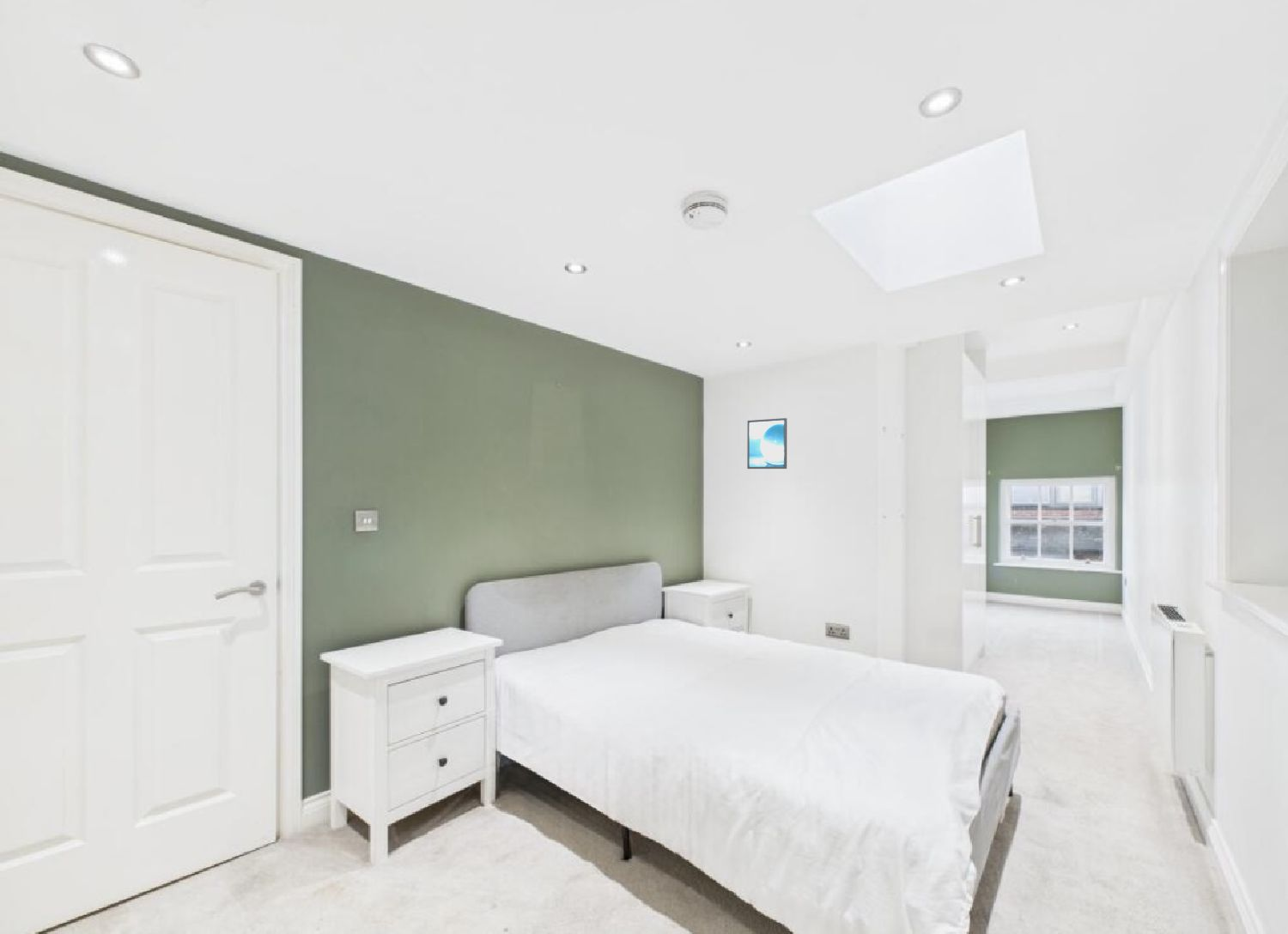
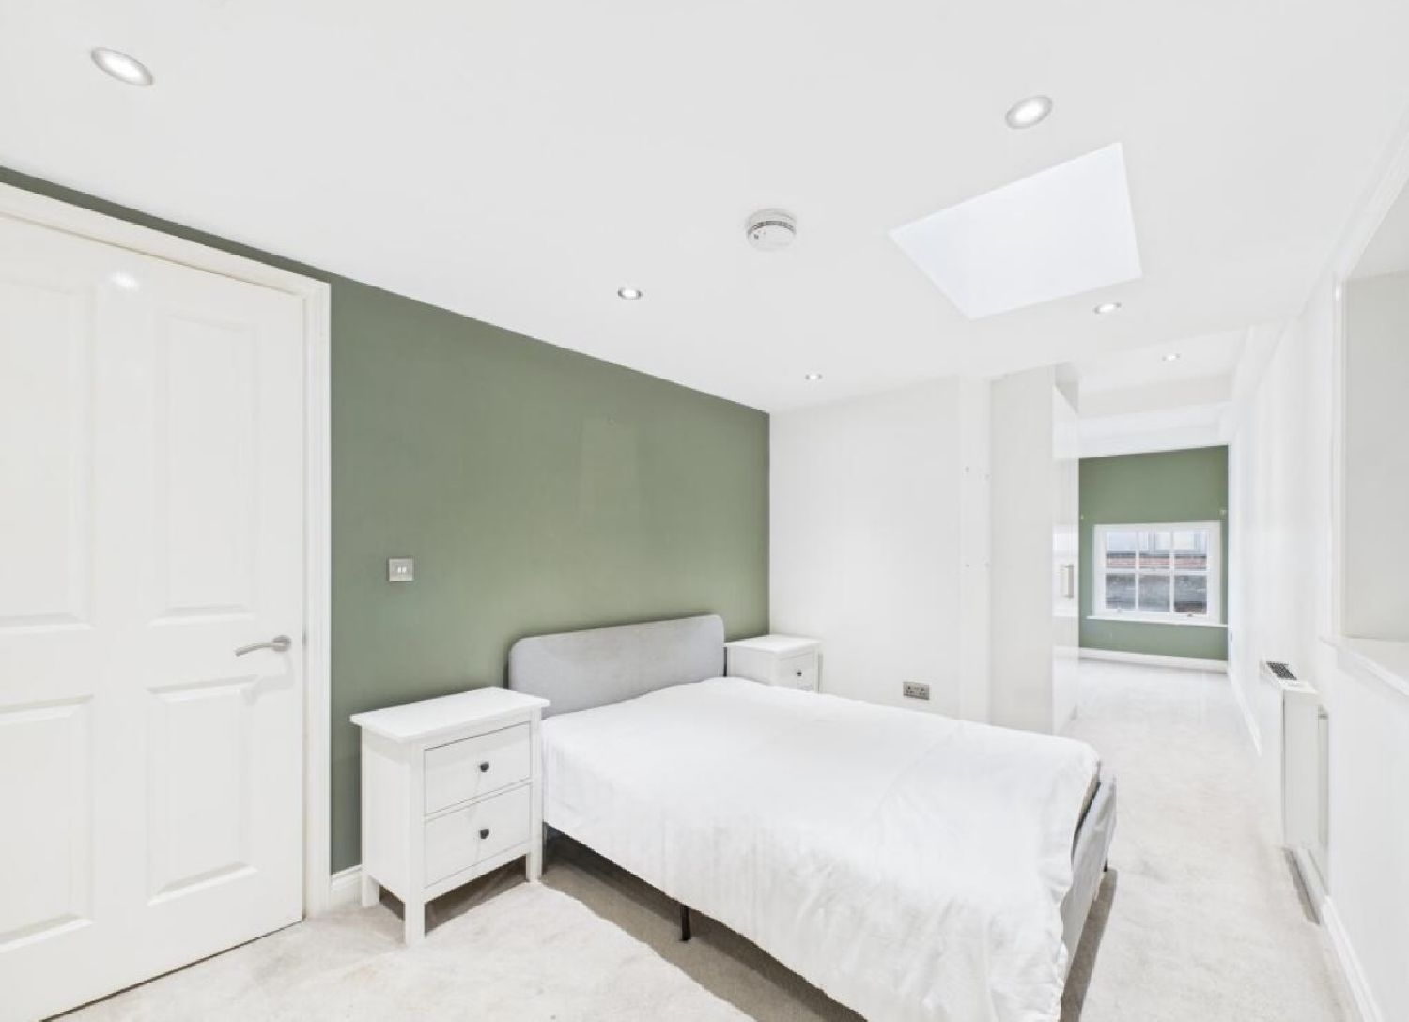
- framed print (766, 444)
